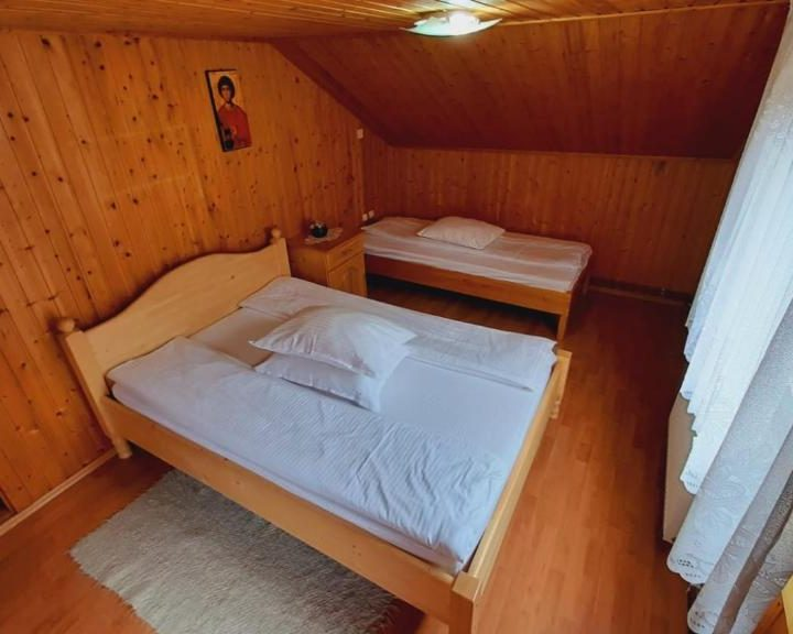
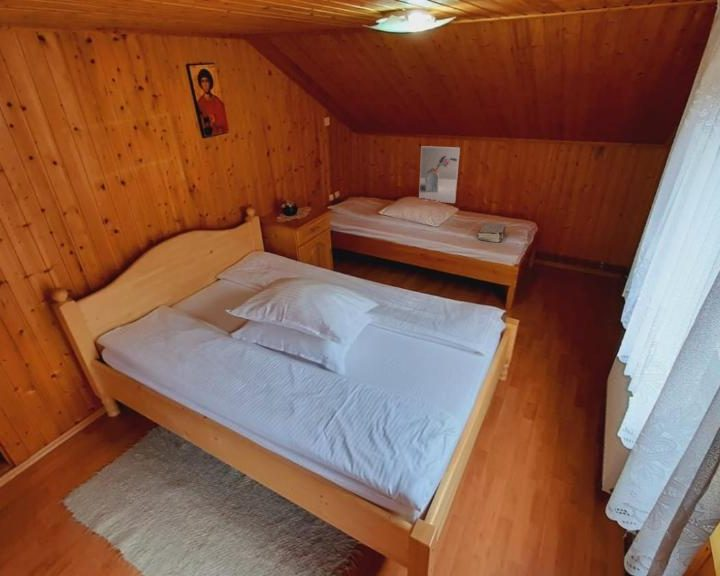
+ book (492, 231)
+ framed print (438, 174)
